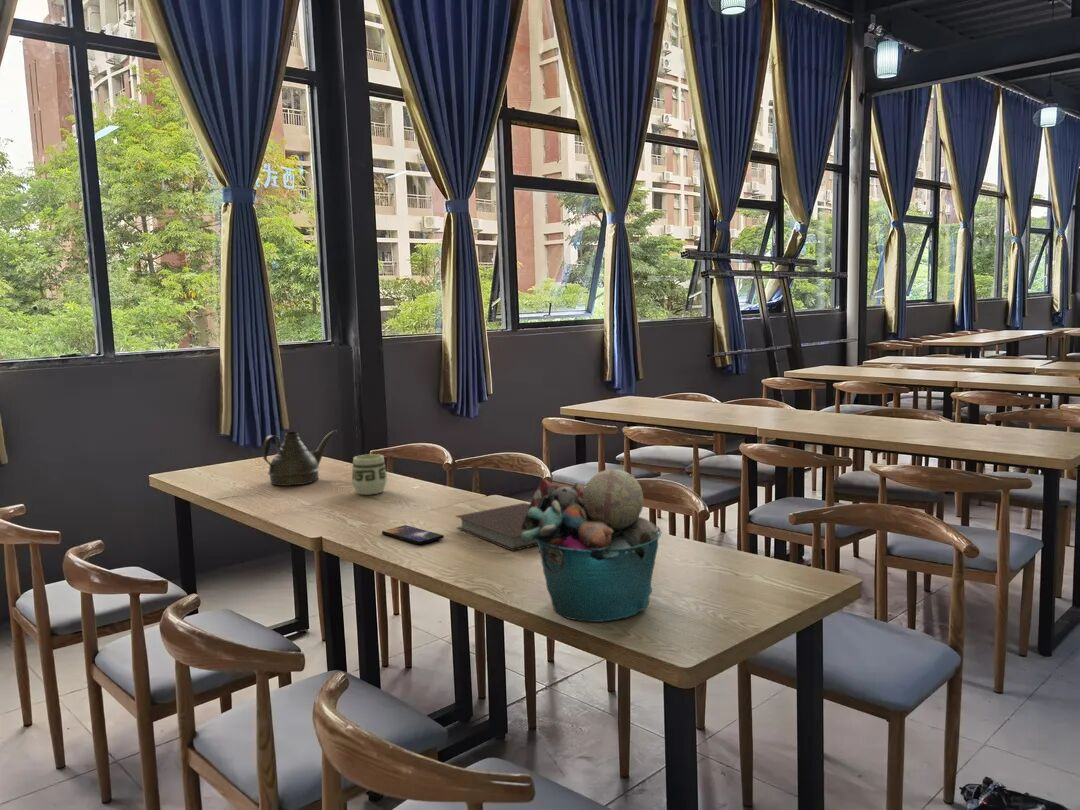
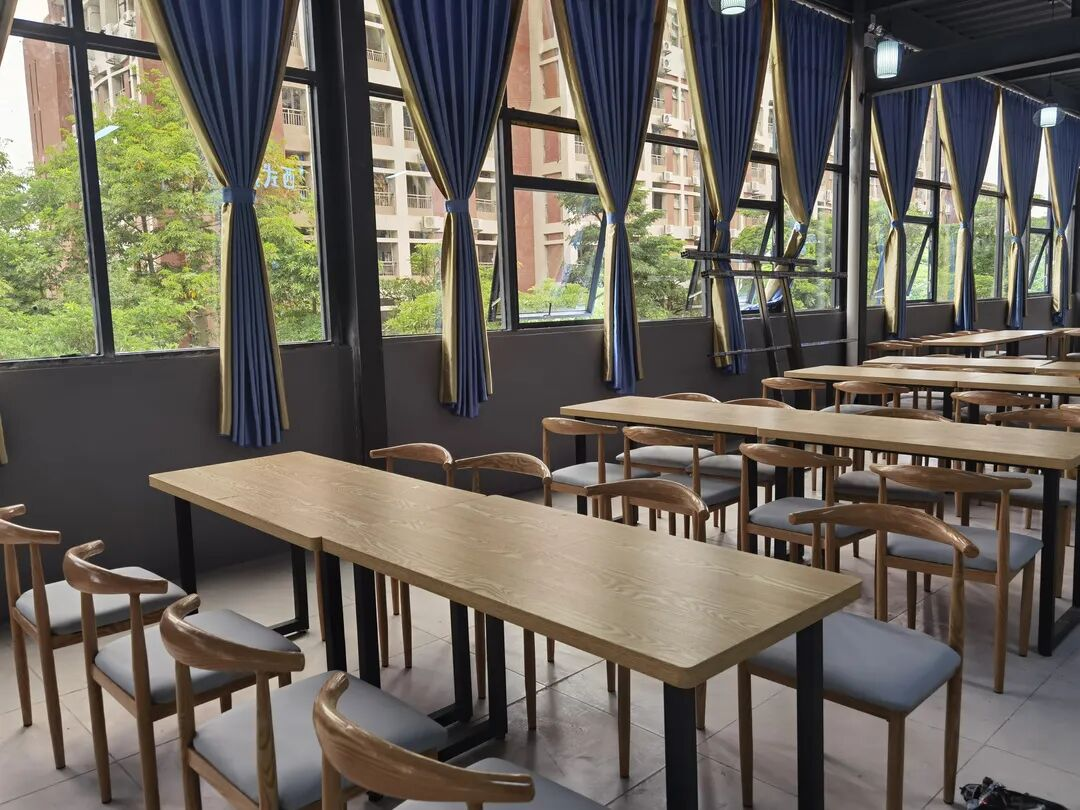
- bucket (597, 535)
- teapot (302, 455)
- cup (369, 474)
- smartphone (412, 534)
- notebook (520, 524)
